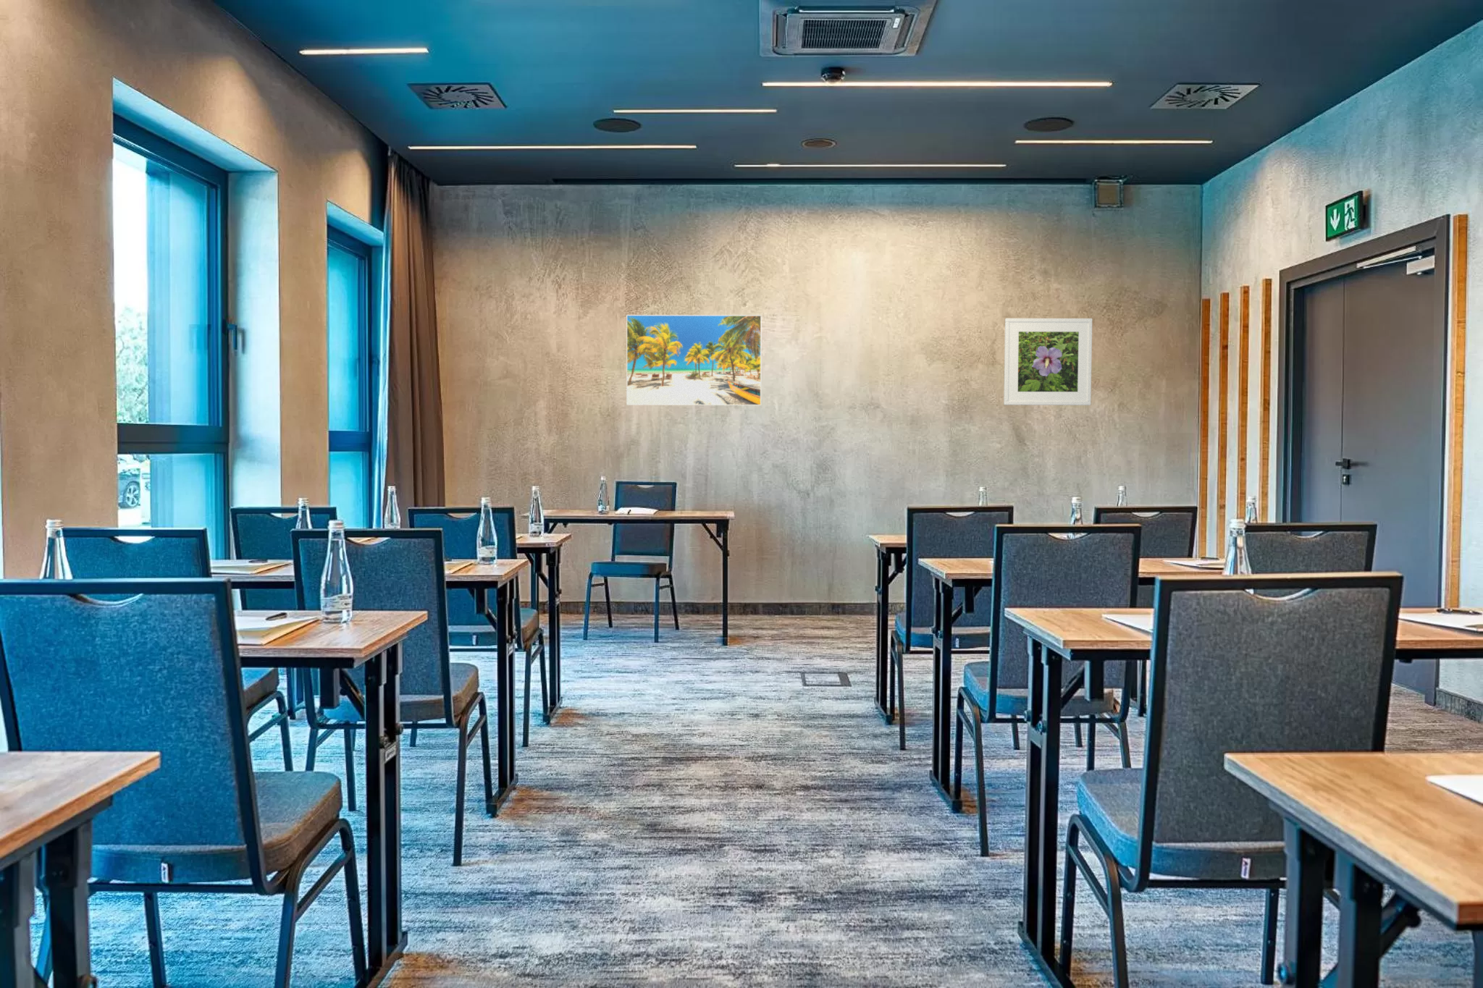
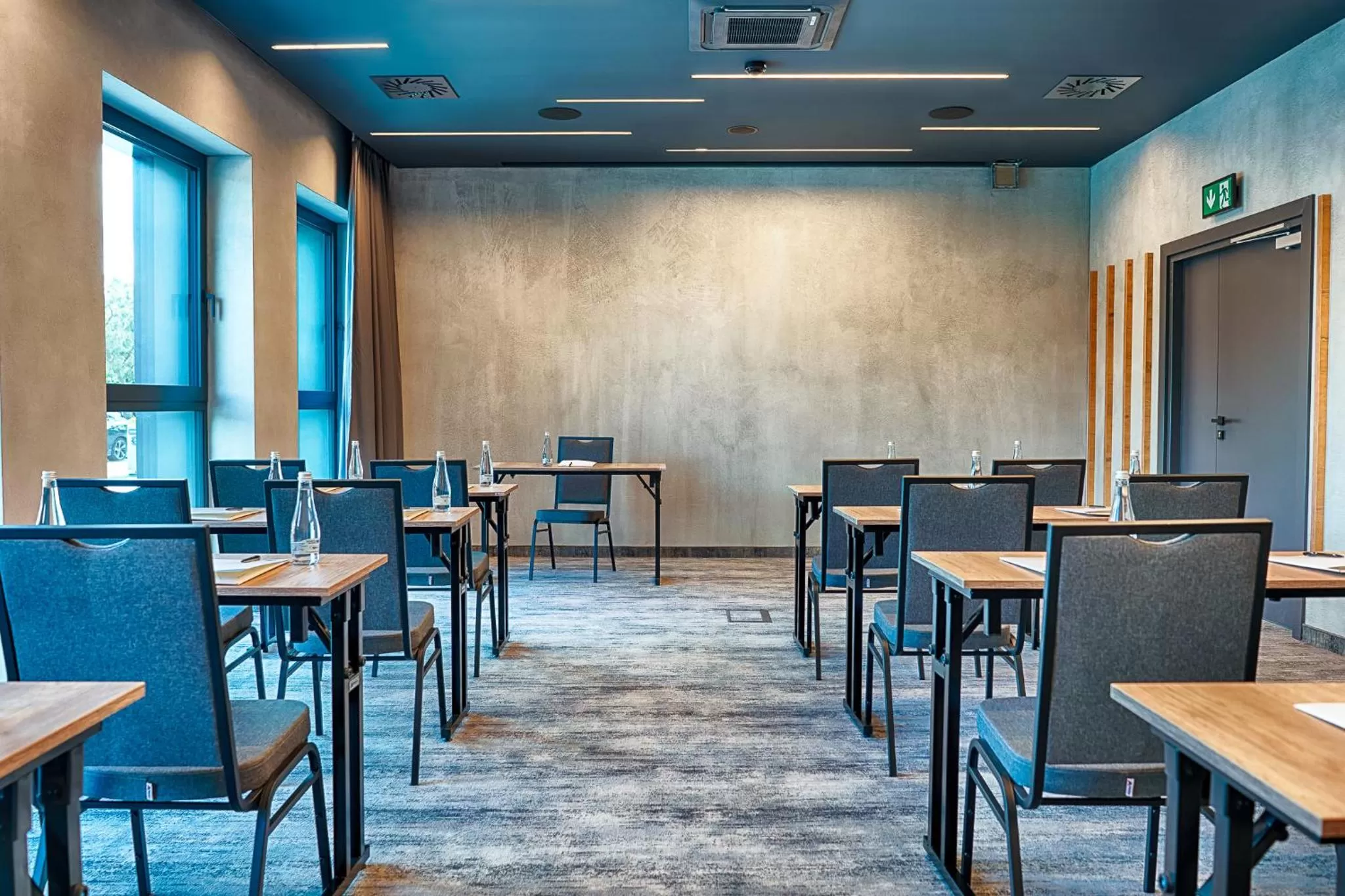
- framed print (1047, 362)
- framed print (694, 359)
